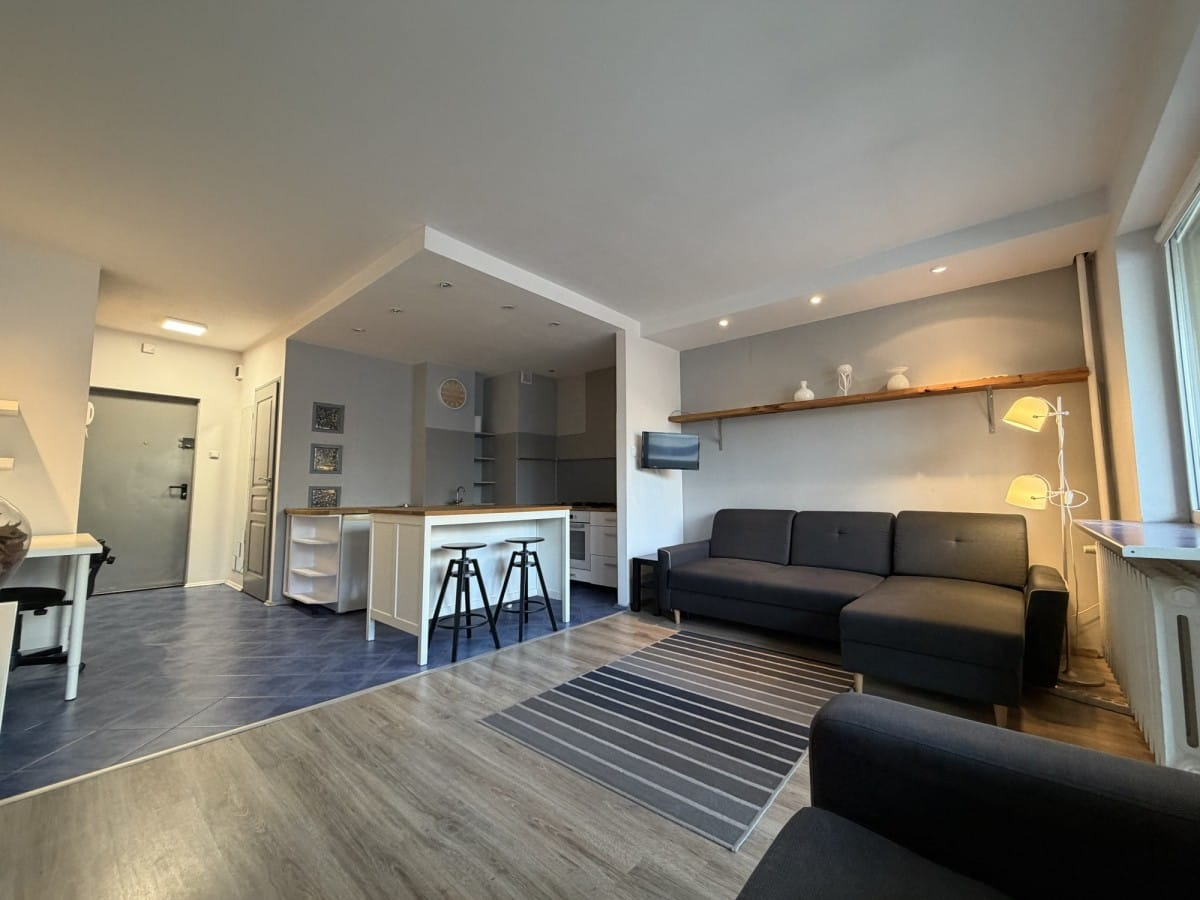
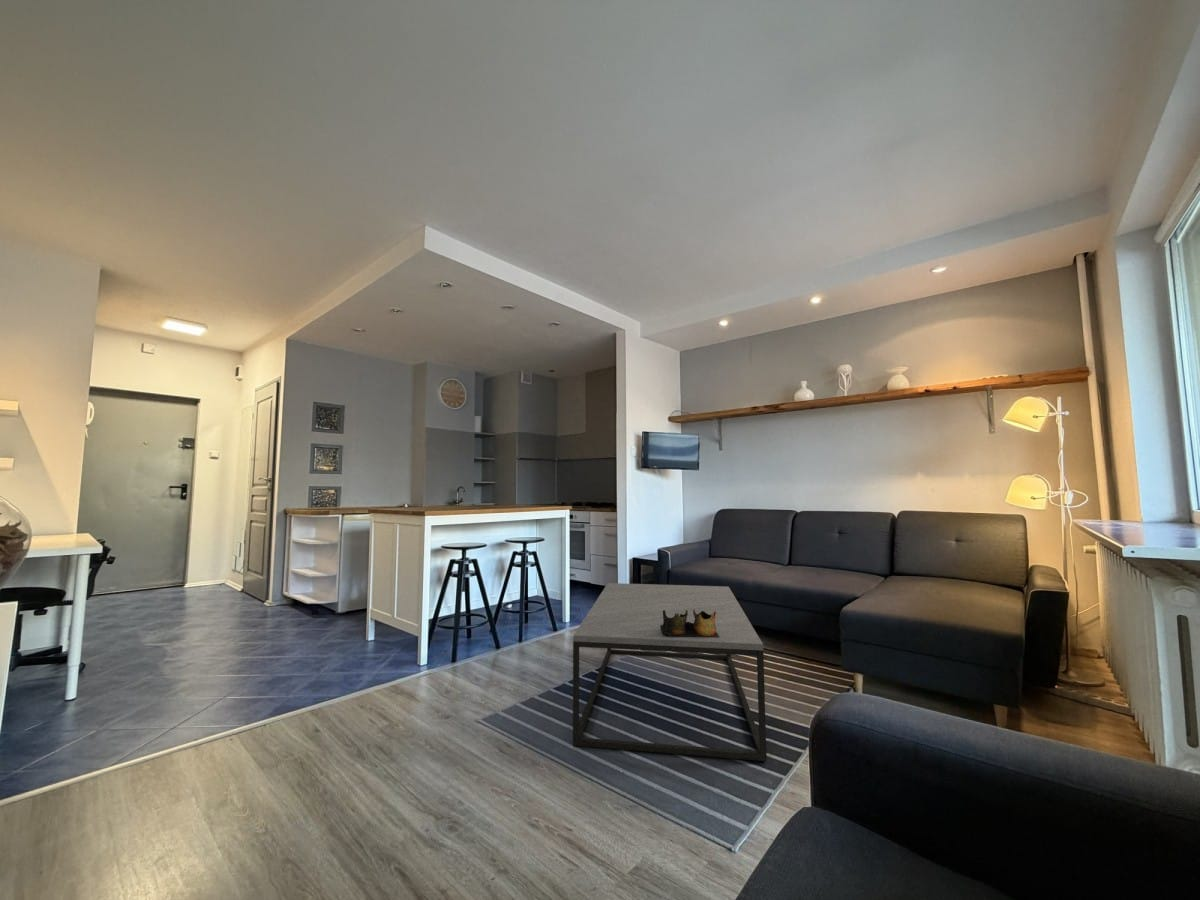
+ decorative bowl (688, 622)
+ coffee table (666, 649)
